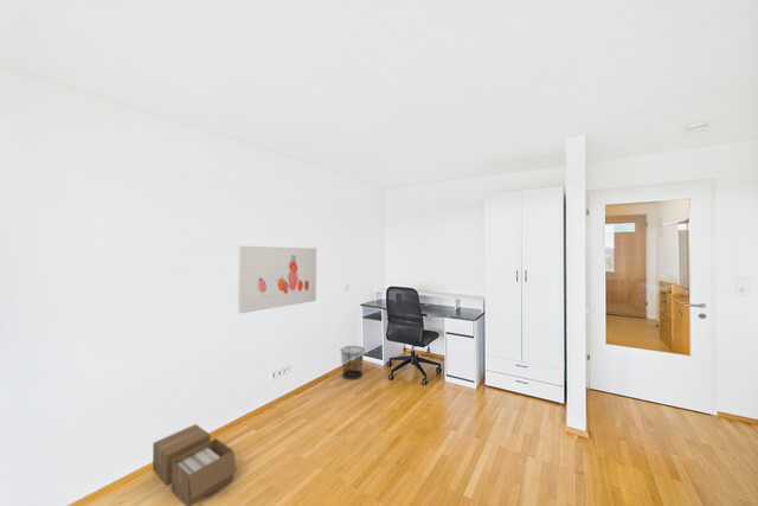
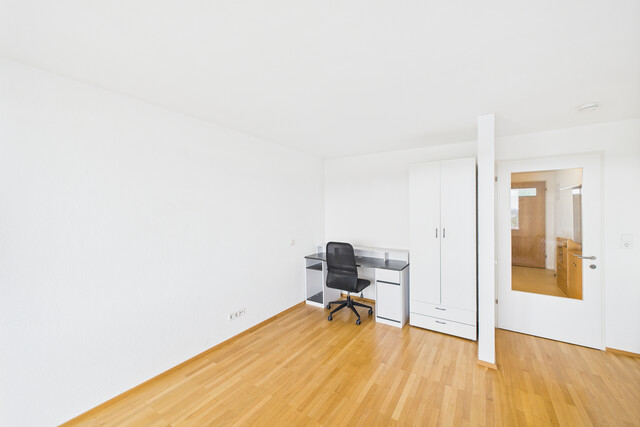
- wall art (282, 276)
- waste bin (352, 363)
- cardboard box (193, 461)
